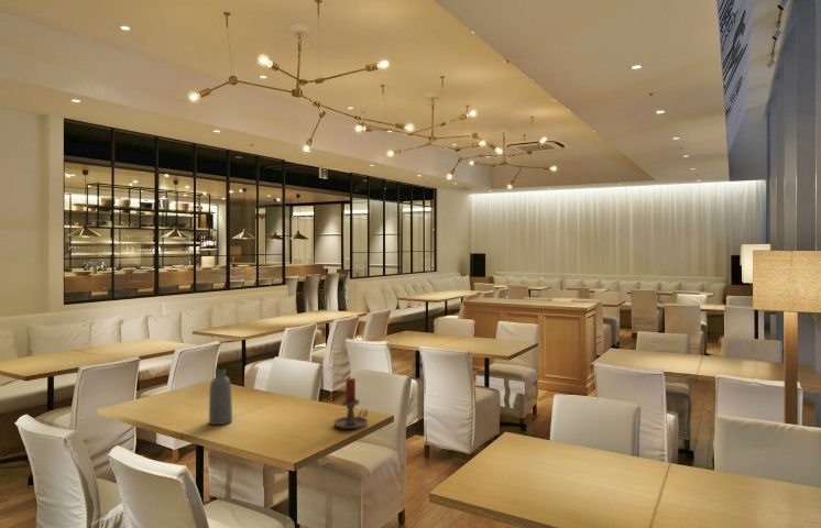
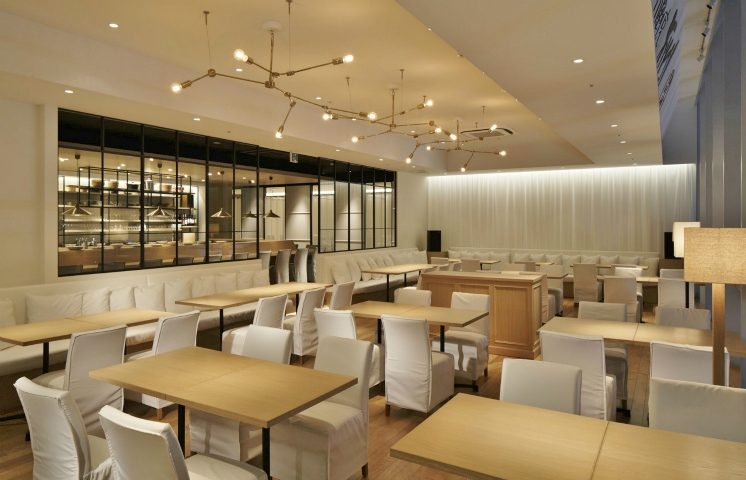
- vase (220, 395)
- candle holder (353, 400)
